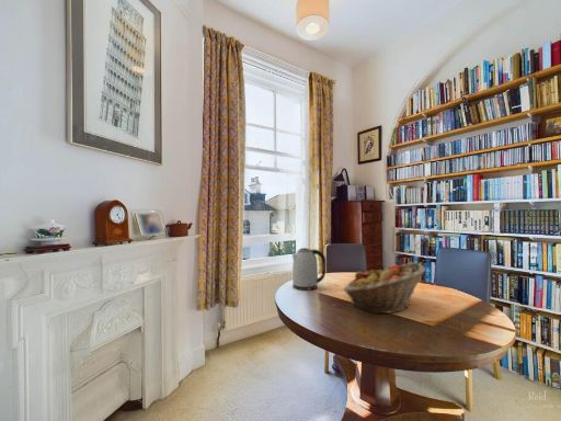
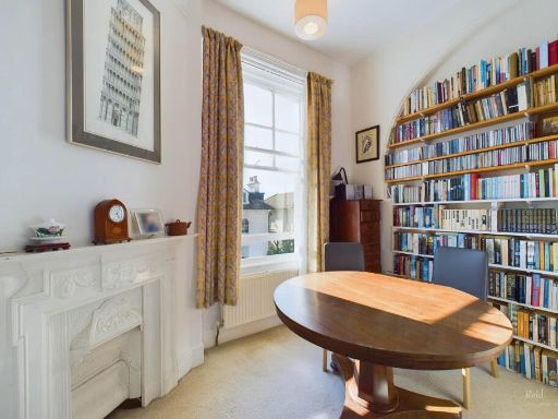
- fruit basket (383, 283)
- kettle (309, 266)
